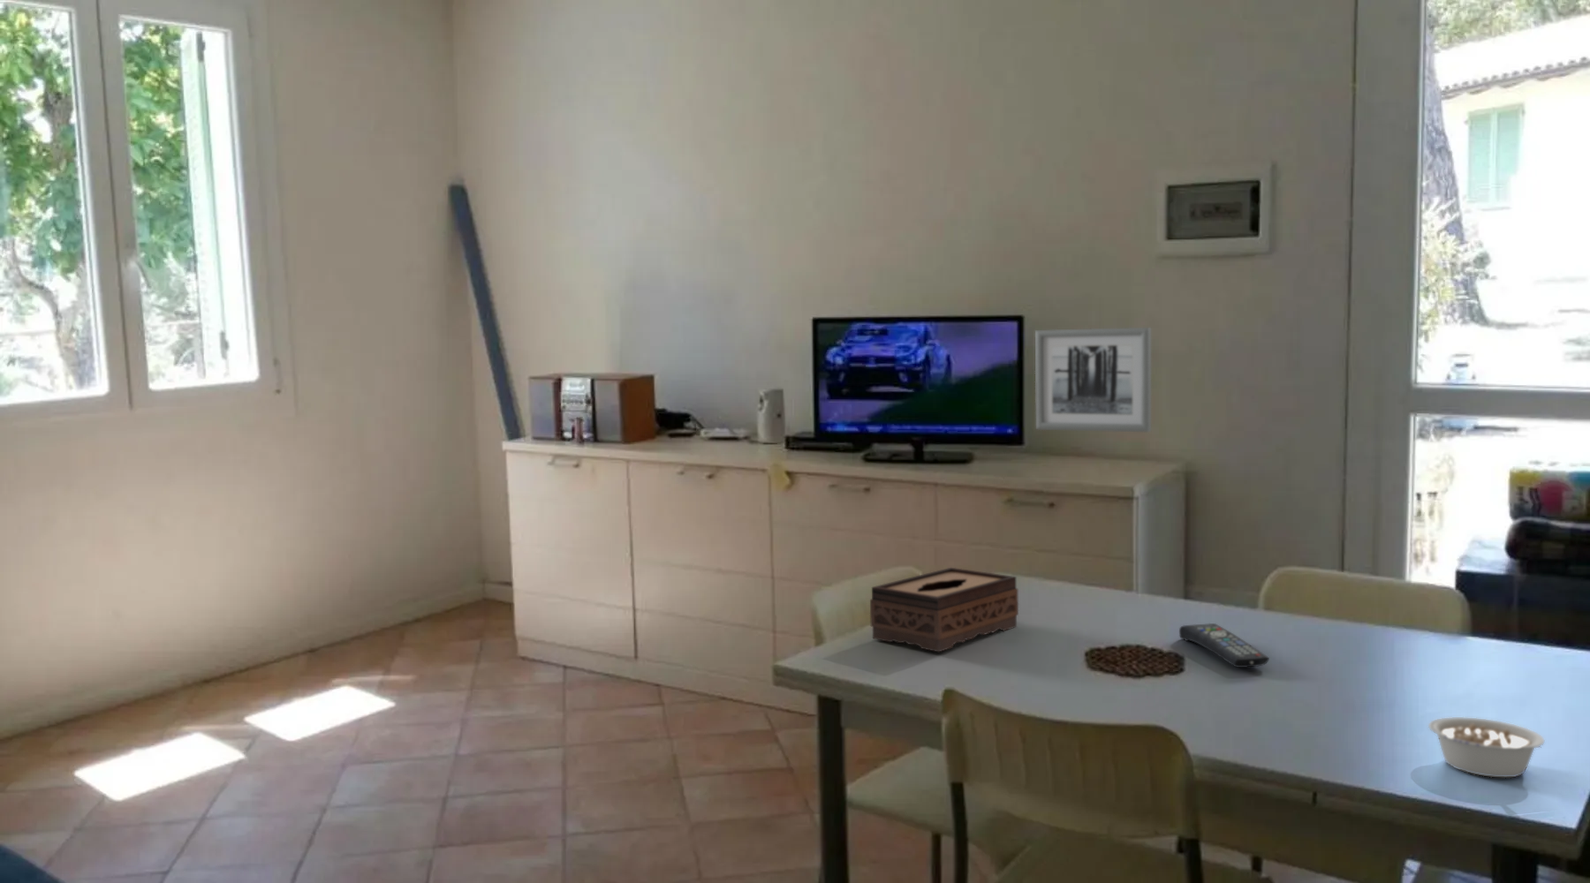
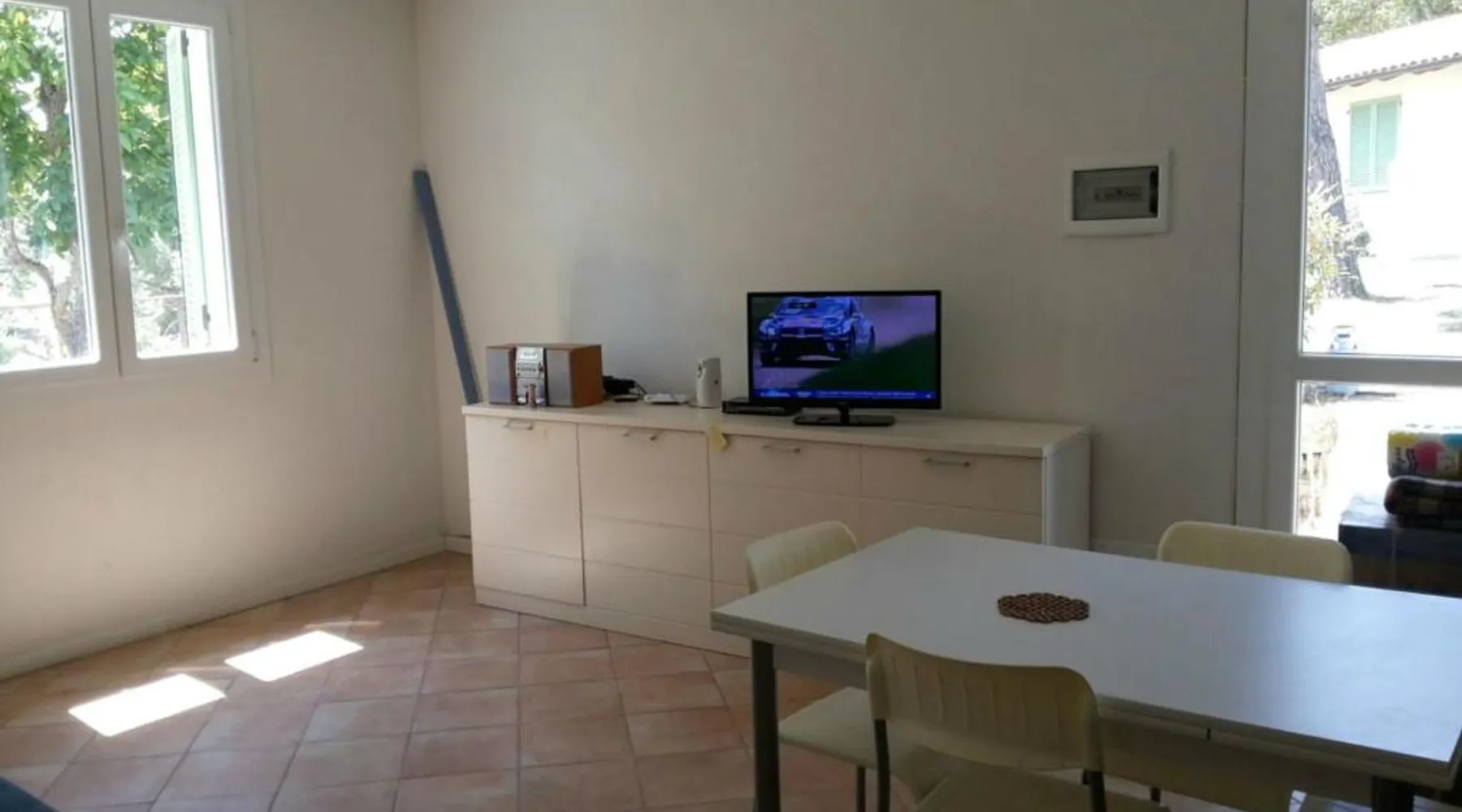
- legume (1489, 746)
- wall art (1092, 380)
- remote control (1220, 644)
- tissue box (945, 607)
